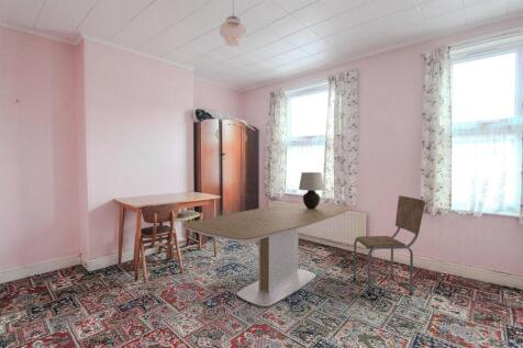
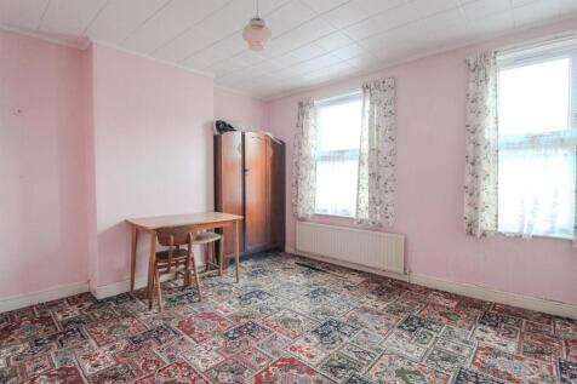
- dining chair (387, 242)
- table lamp (311, 190)
- dining table (279, 249)
